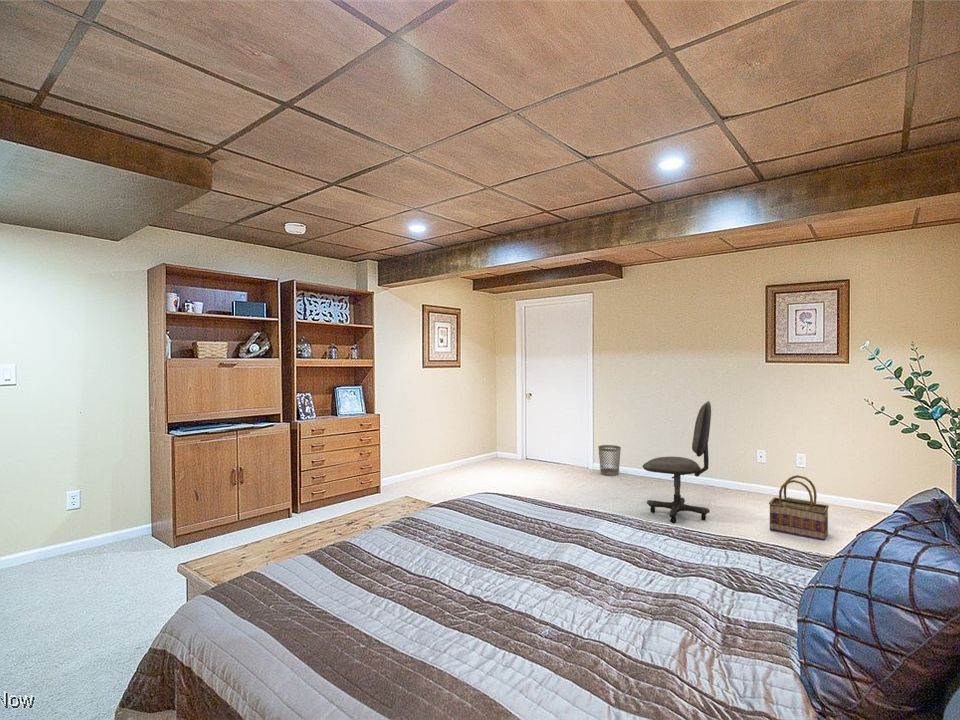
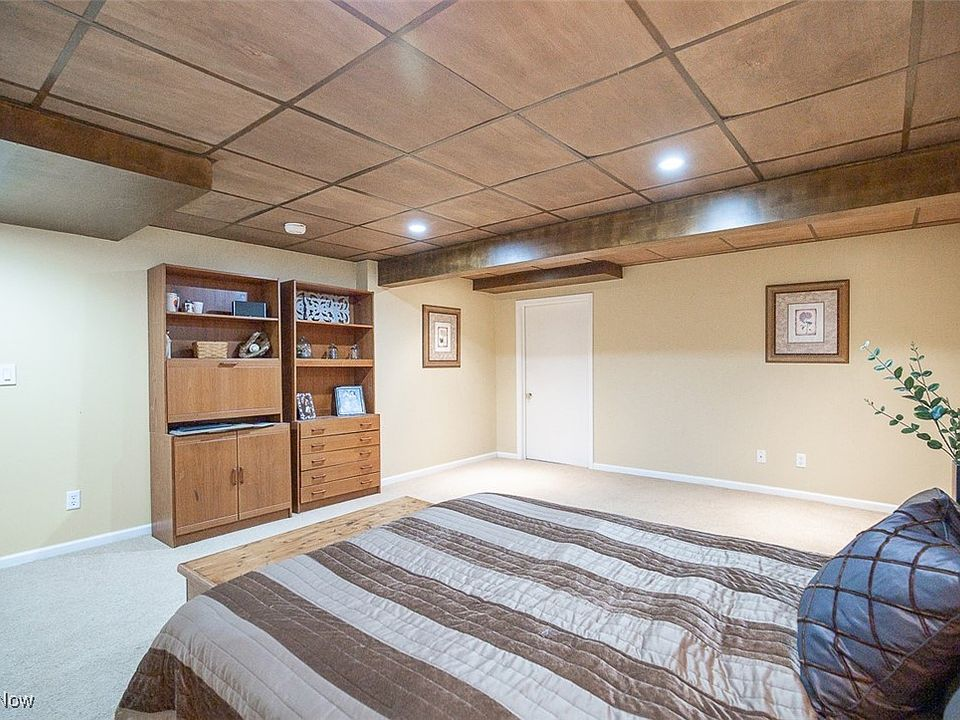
- wastebasket (608, 460)
- basket (798, 504)
- office chair (676, 457)
